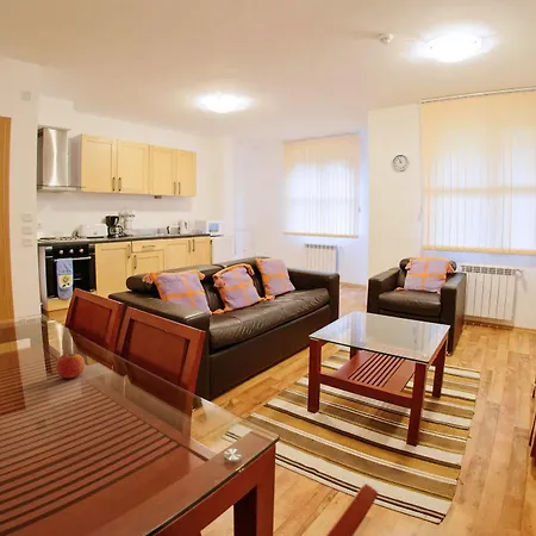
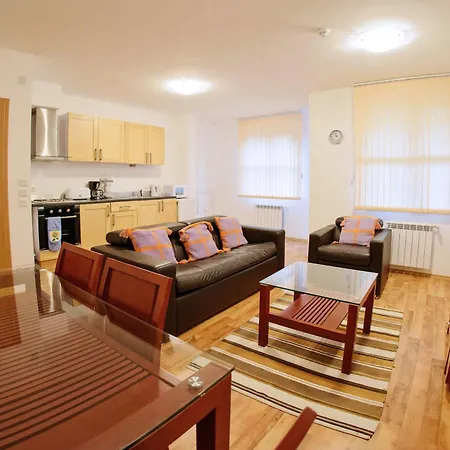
- fruit (70, 363)
